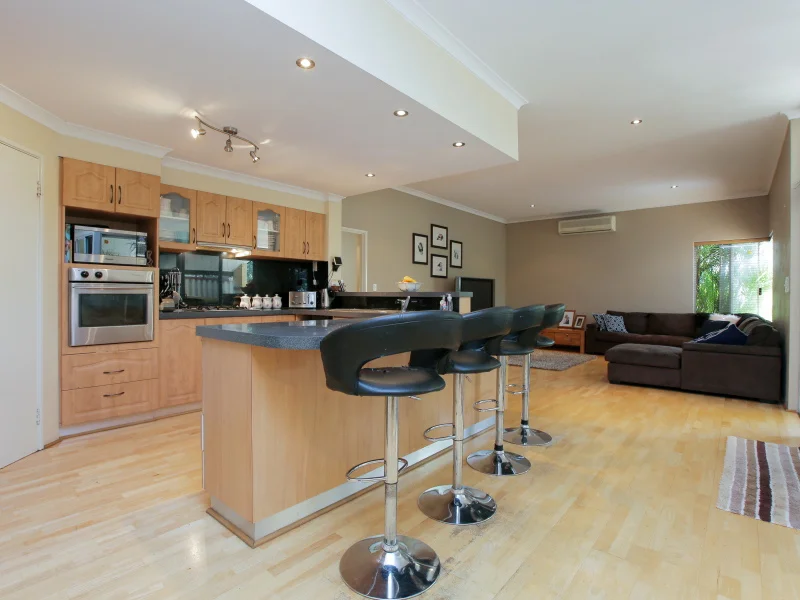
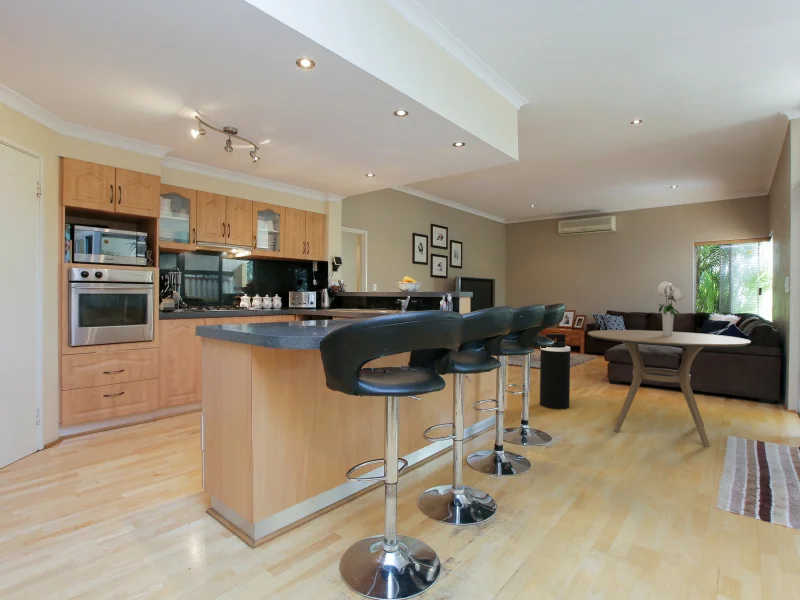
+ bouquet (670, 307)
+ dining table (662, 381)
+ trash can (555, 369)
